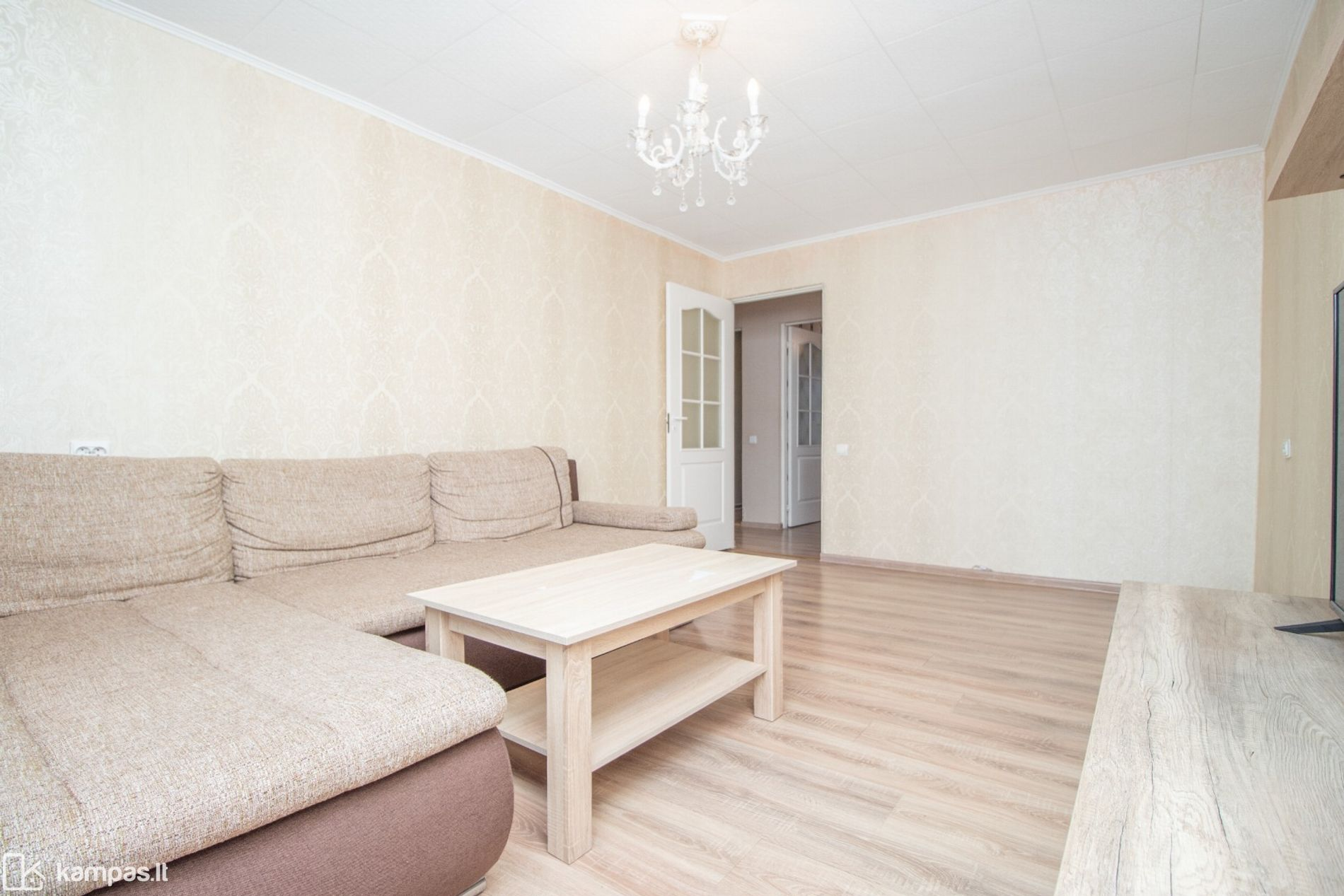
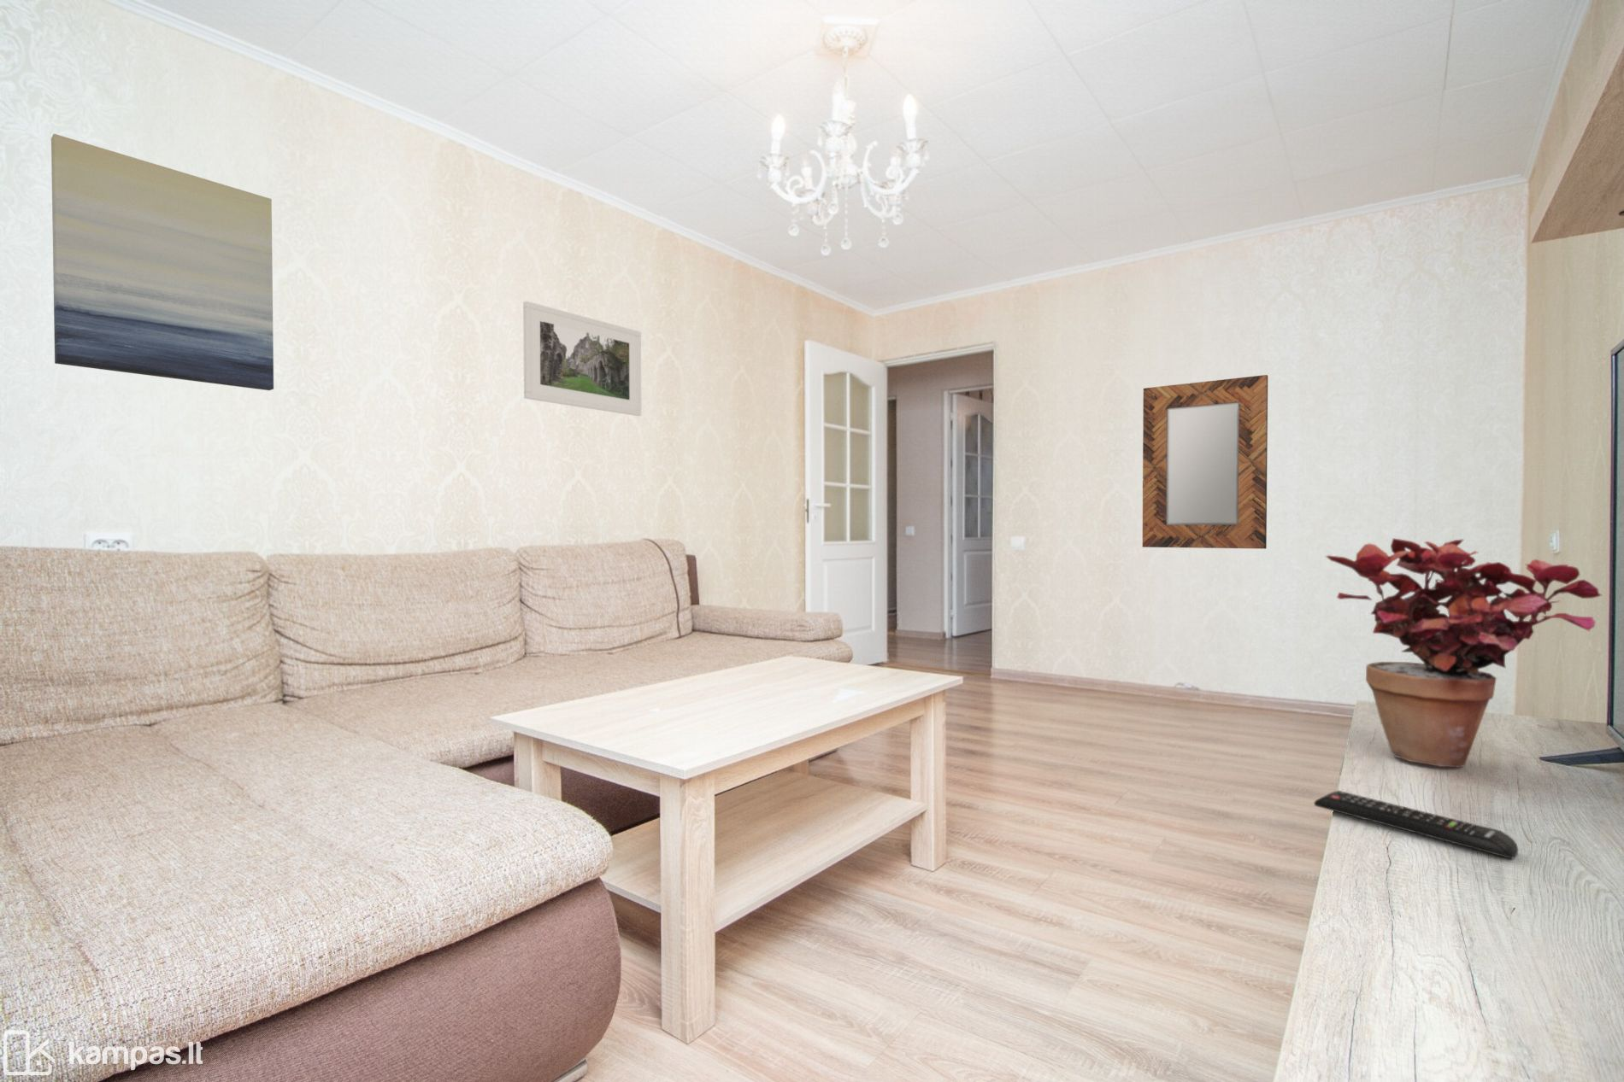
+ wall art (172, 274)
+ potted plant (1449, 652)
+ remote control (1408, 820)
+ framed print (586, 362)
+ home mirror (1202, 465)
